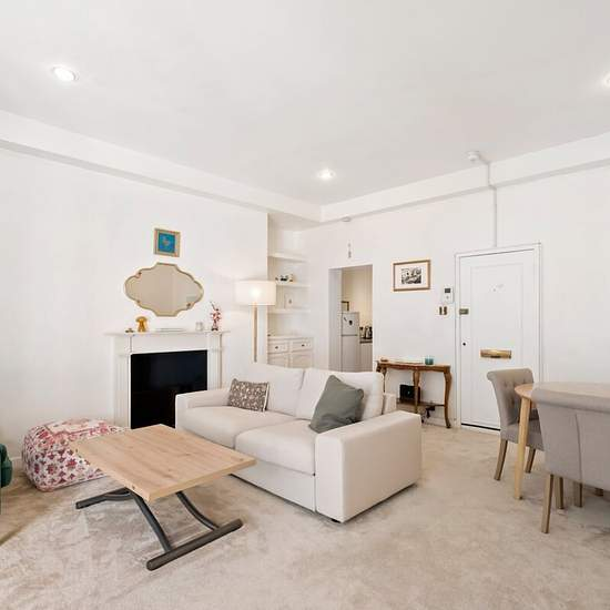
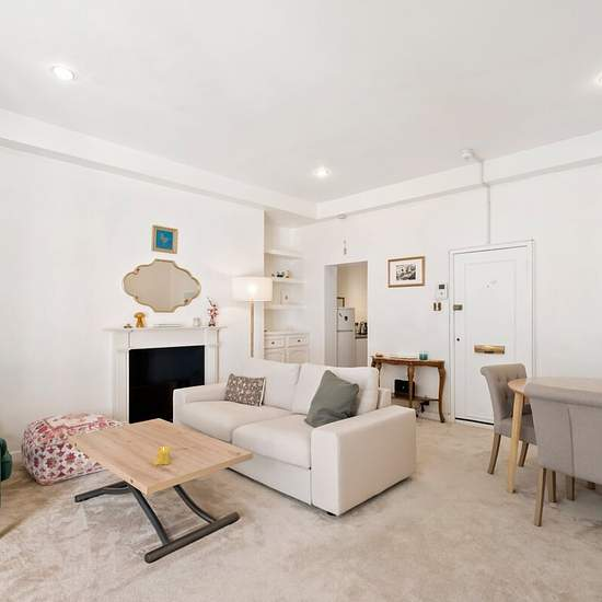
+ candle (162, 454)
